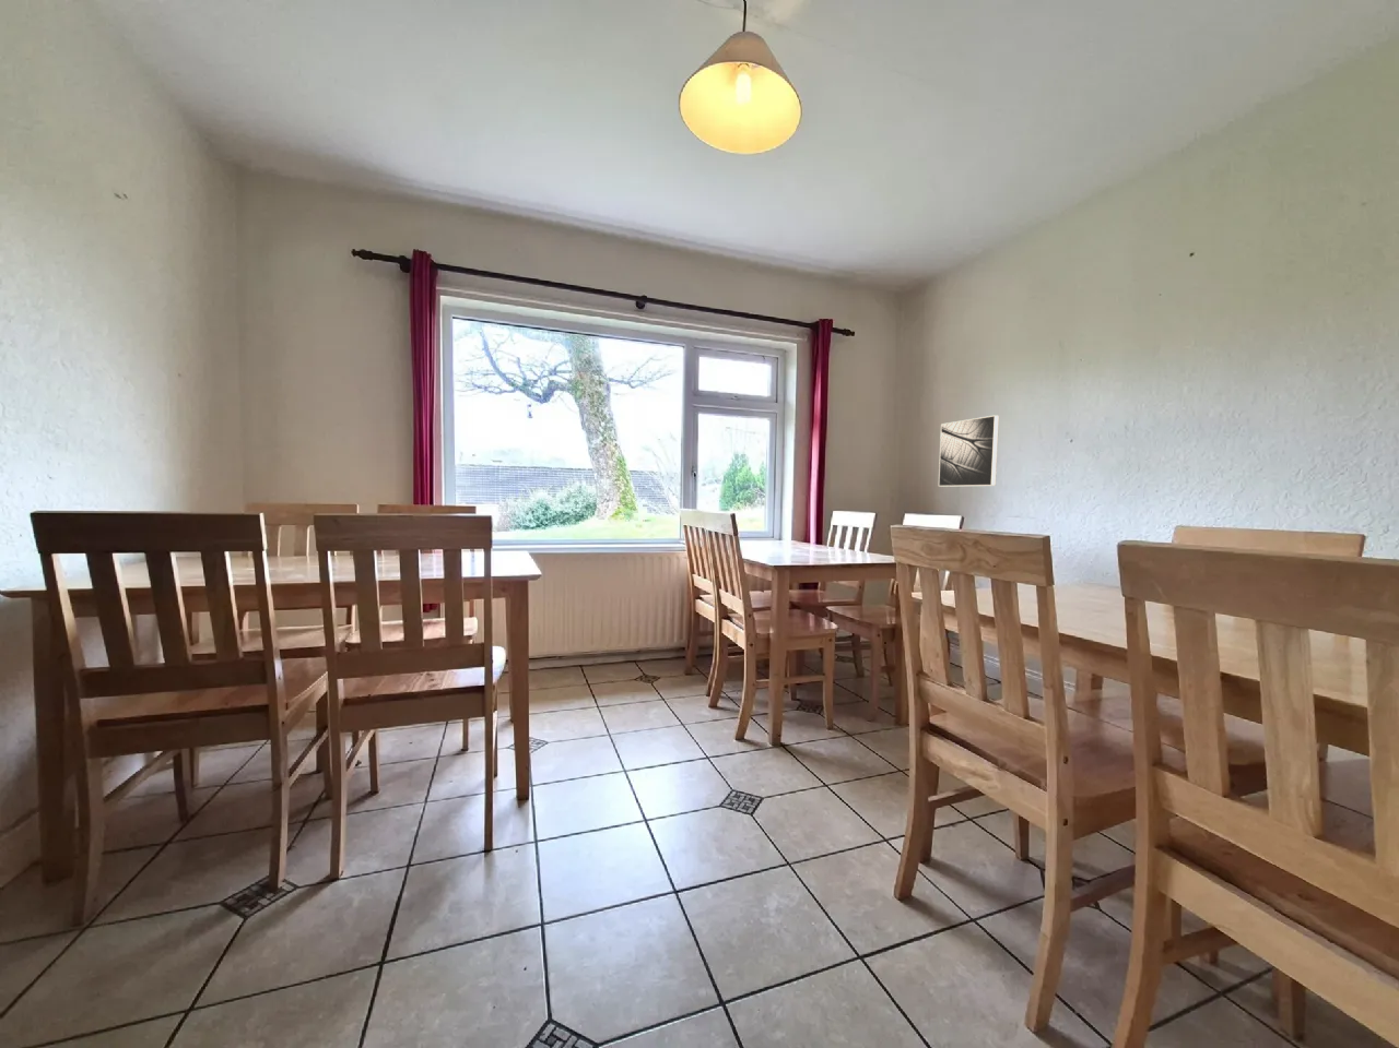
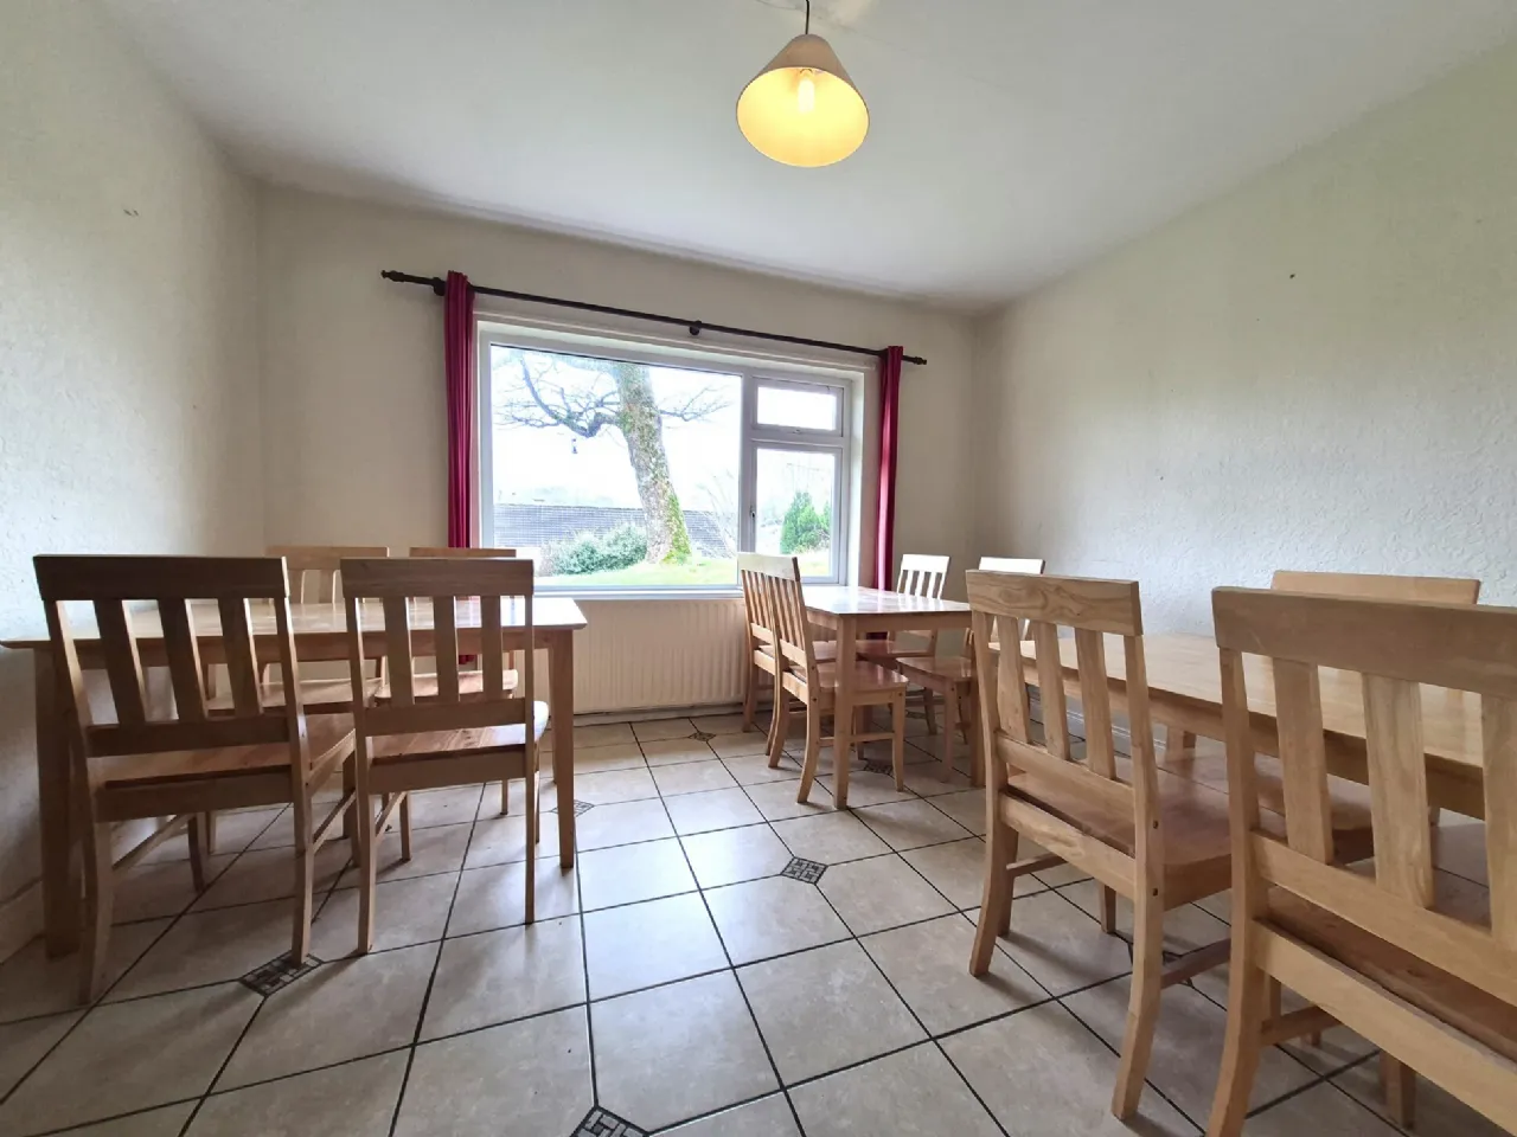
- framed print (966, 454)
